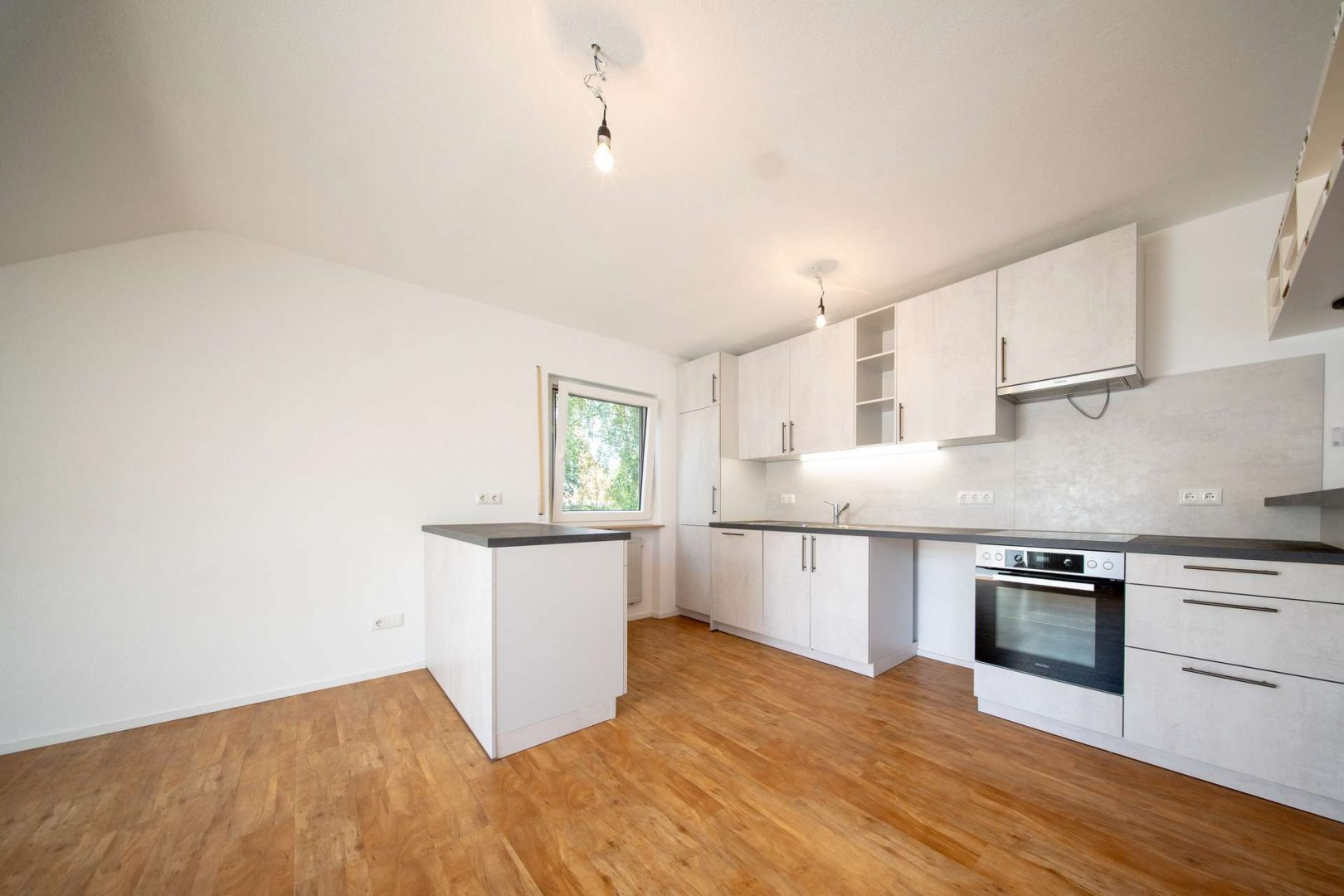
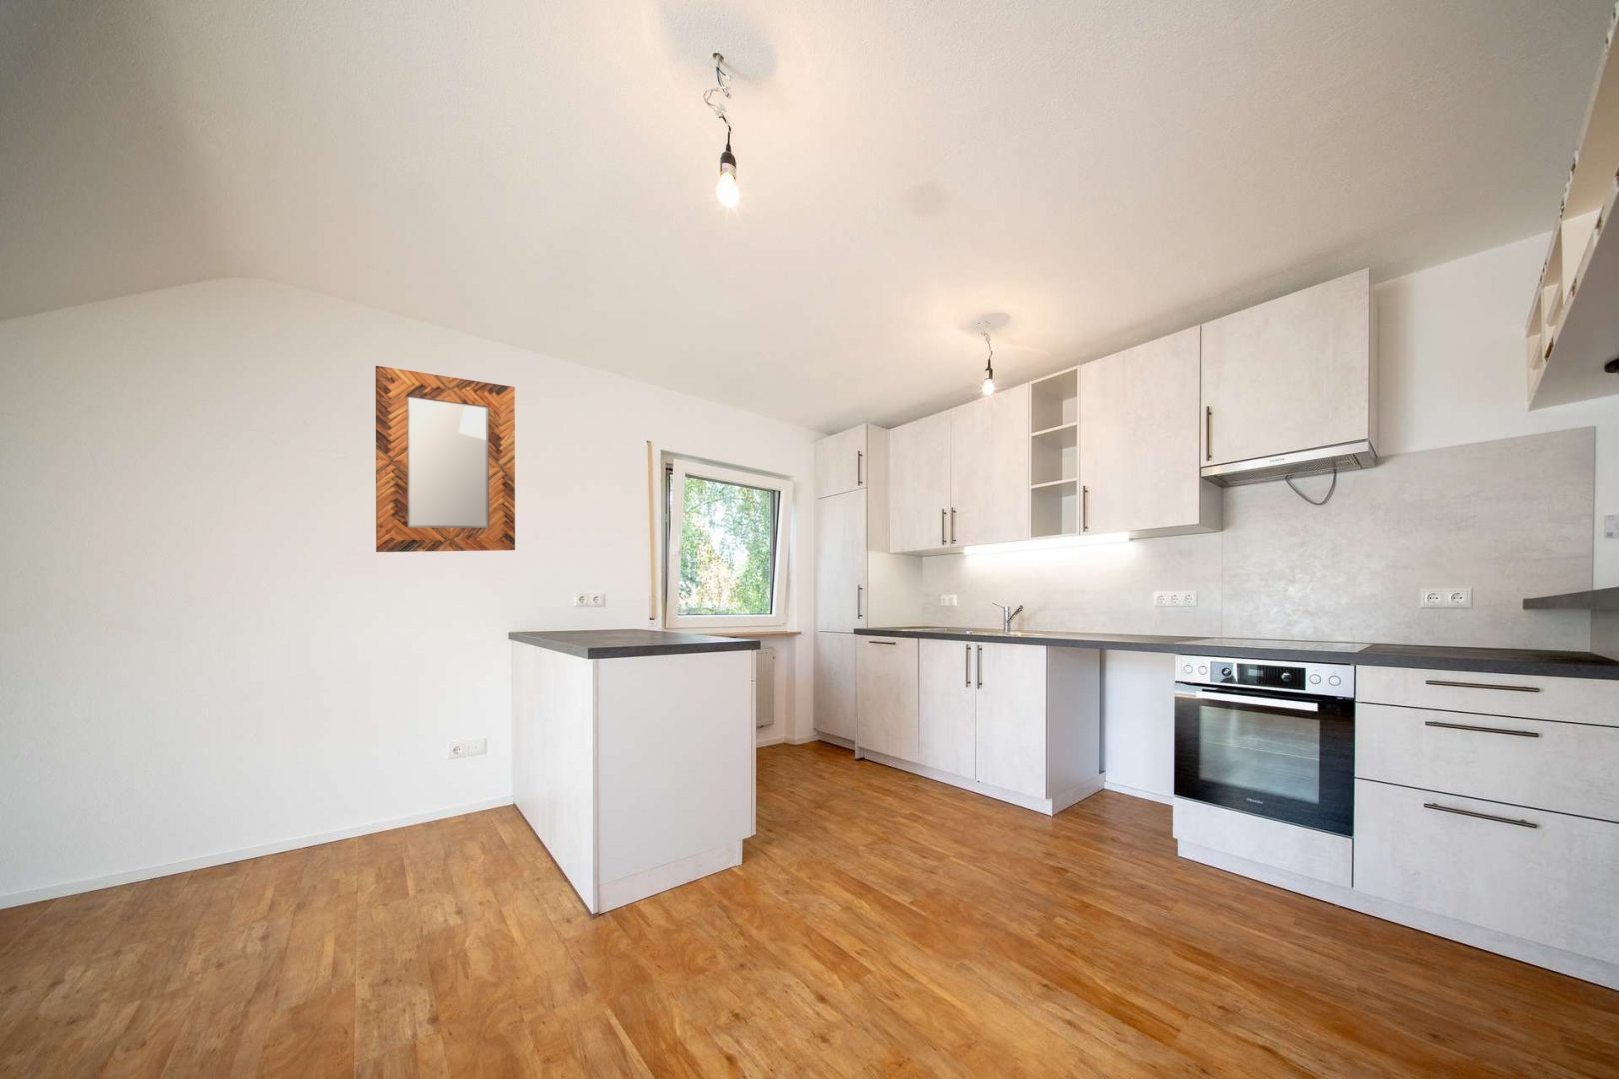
+ home mirror (449, 464)
